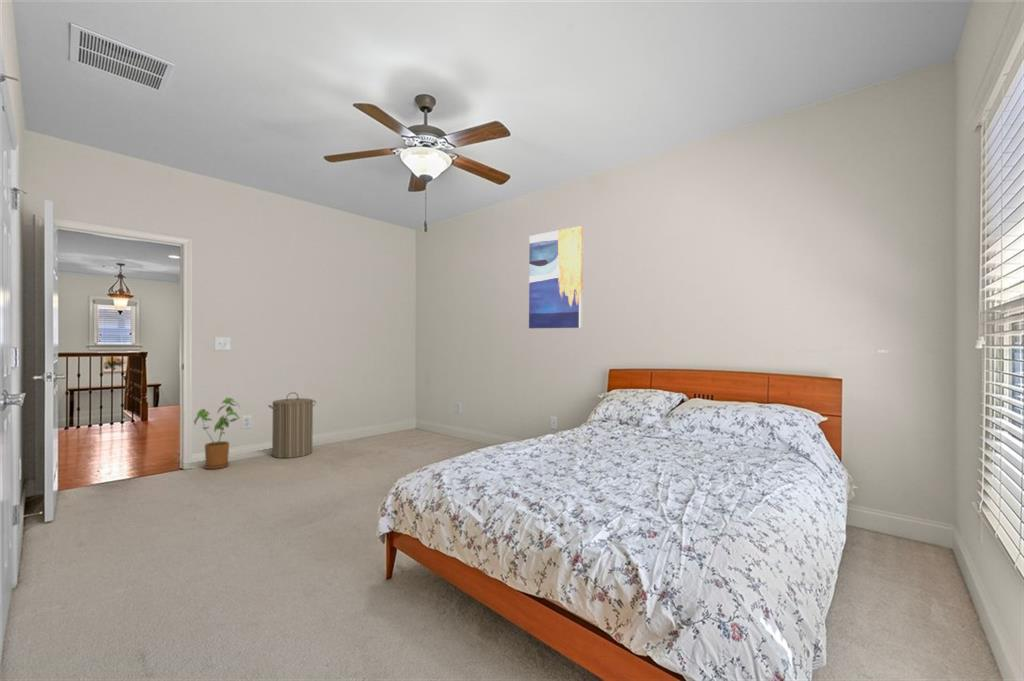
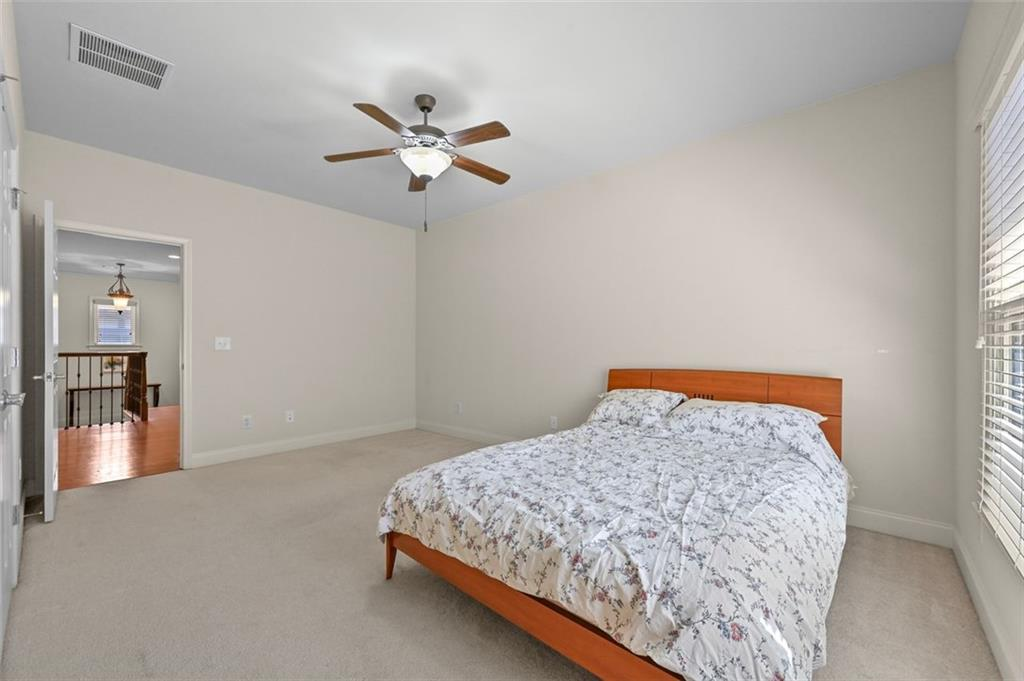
- wall art (554, 279)
- laundry hamper (293, 422)
- house plant (220, 432)
